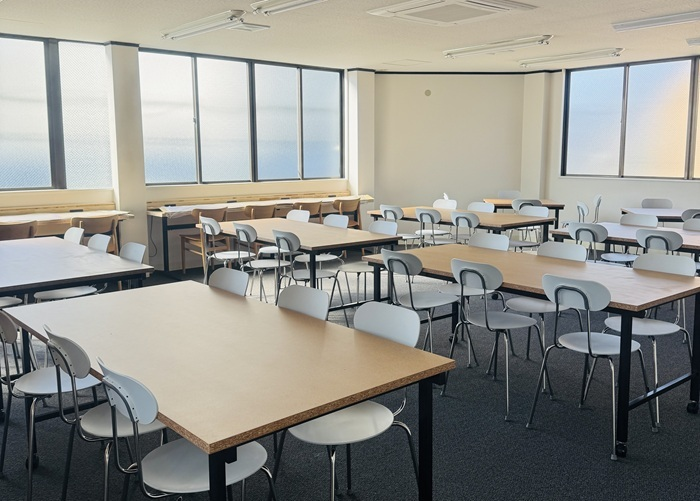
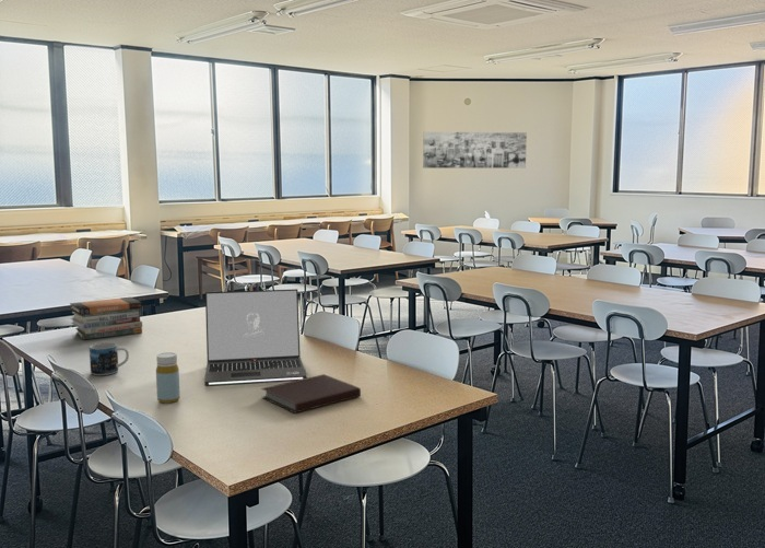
+ book stack (106, 317)
+ laptop (254, 334)
+ bottle (167, 377)
+ wall art (474, 150)
+ notebook (310, 393)
+ mug (109, 359)
